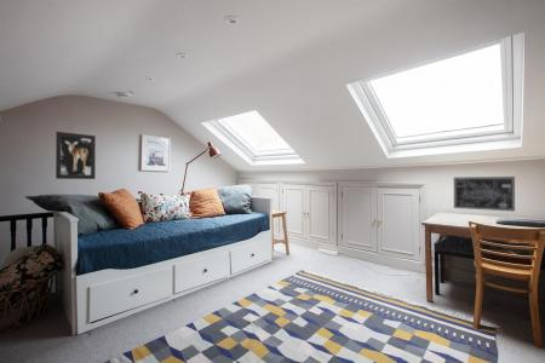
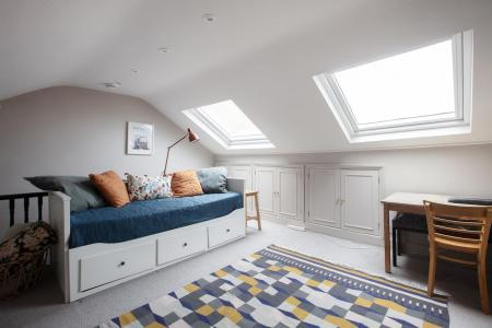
- wall art (76, 156)
- wall art (482, 192)
